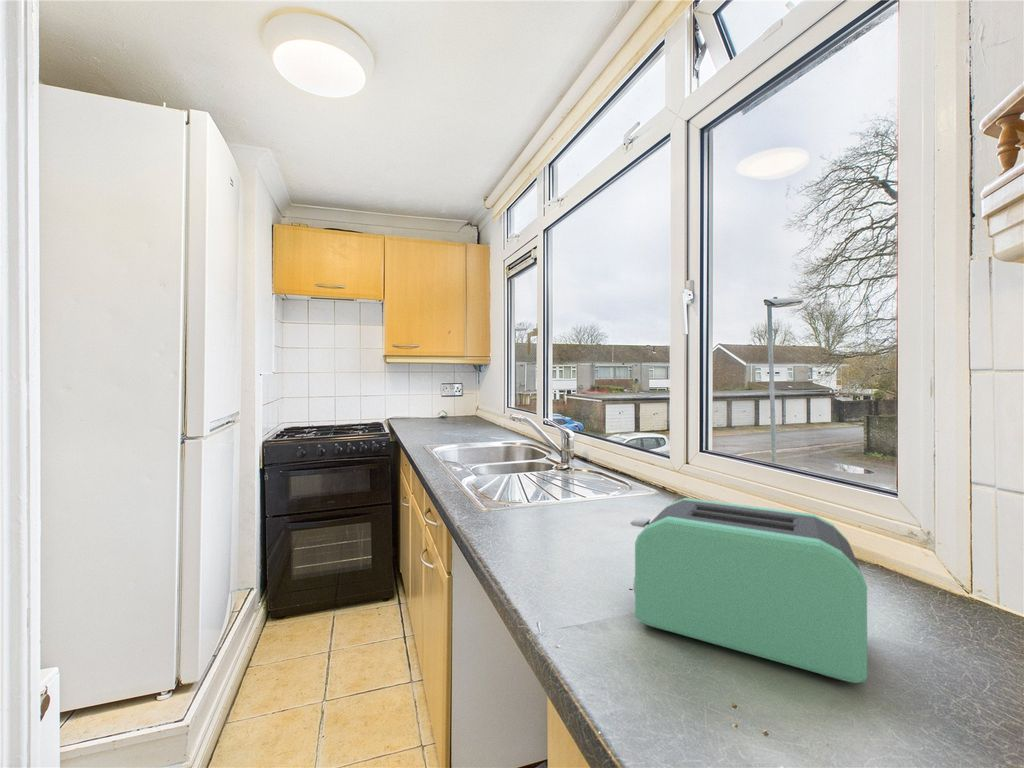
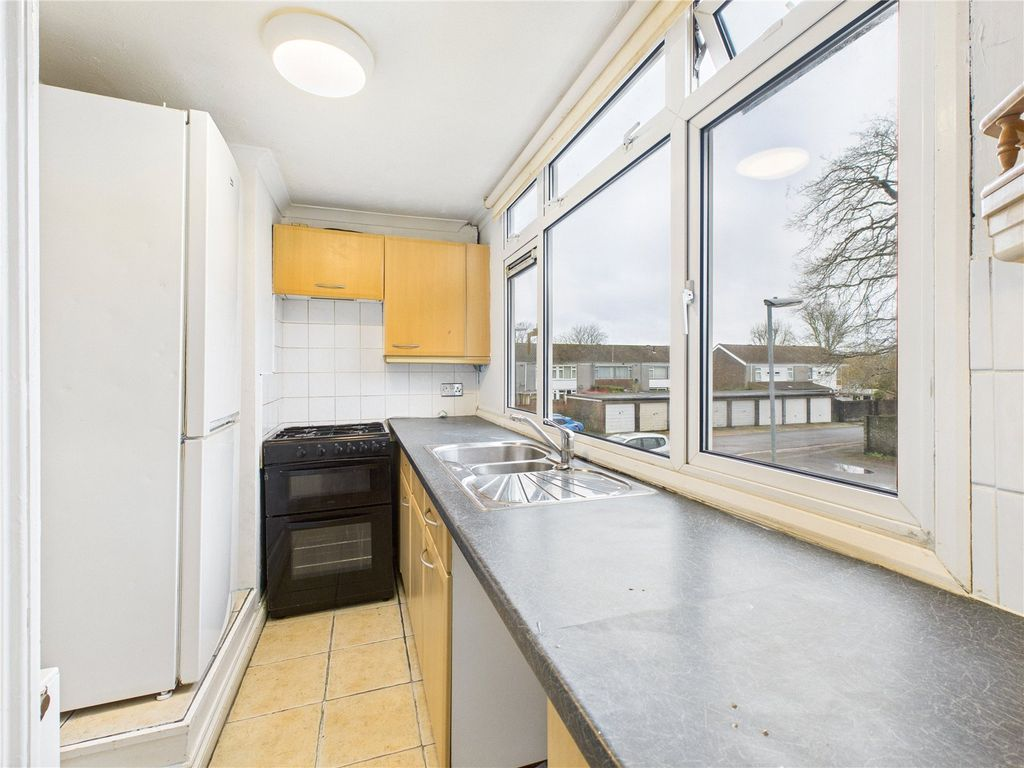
- toaster (741, 572)
